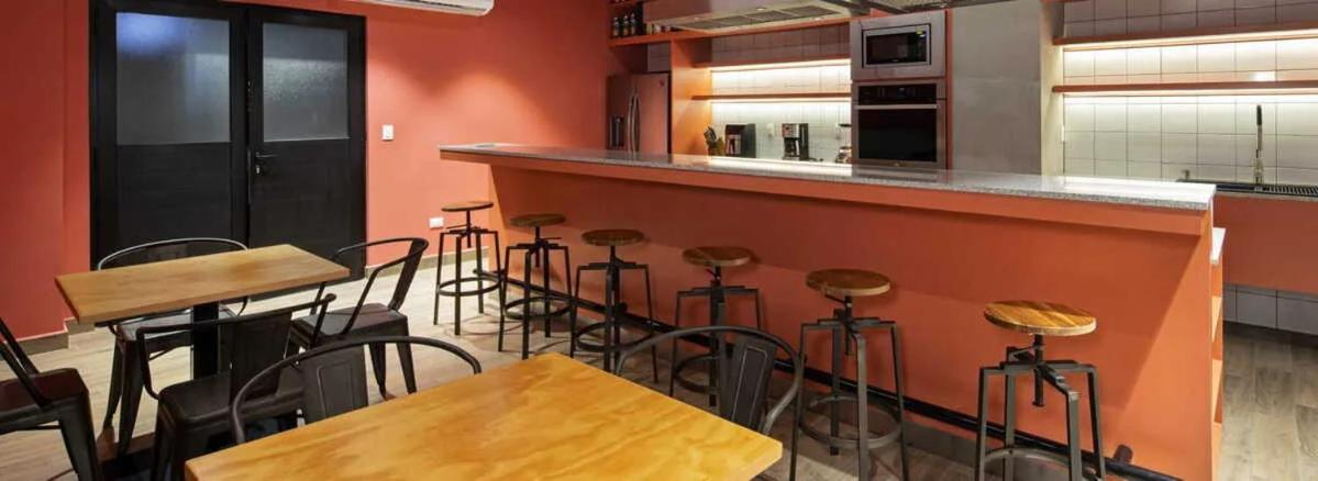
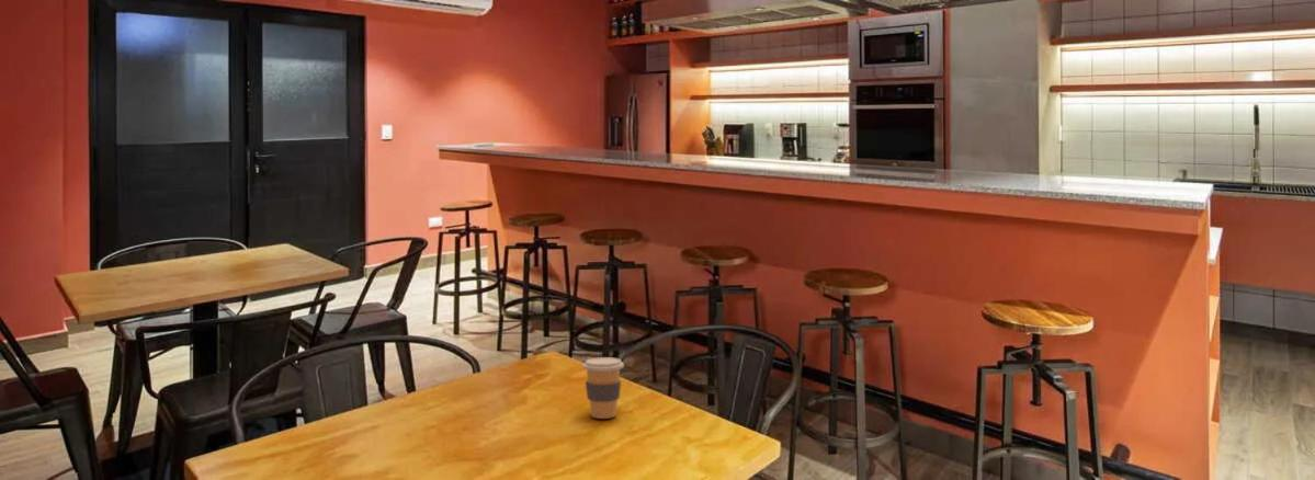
+ coffee cup (603, 388)
